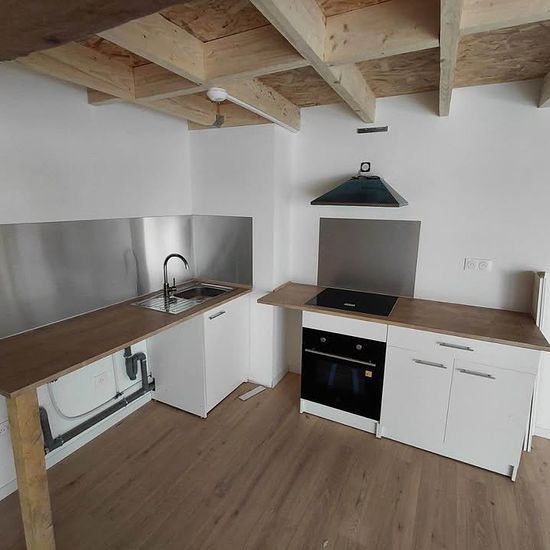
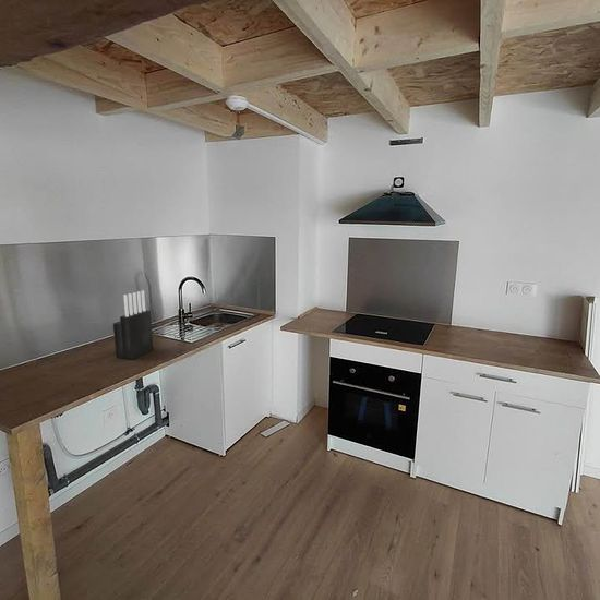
+ knife block (131, 323)
